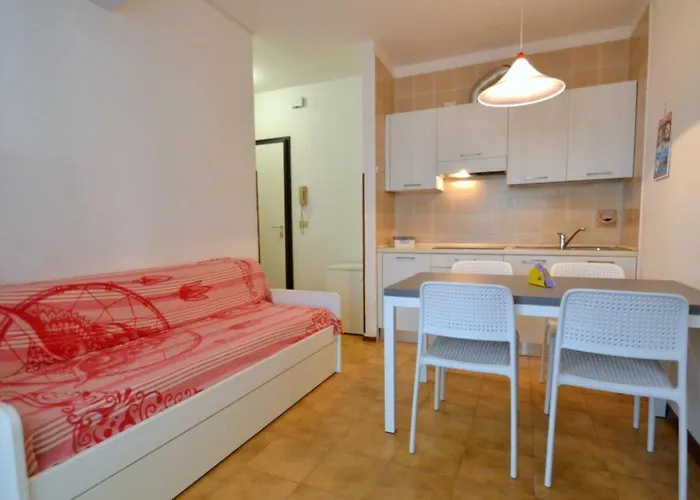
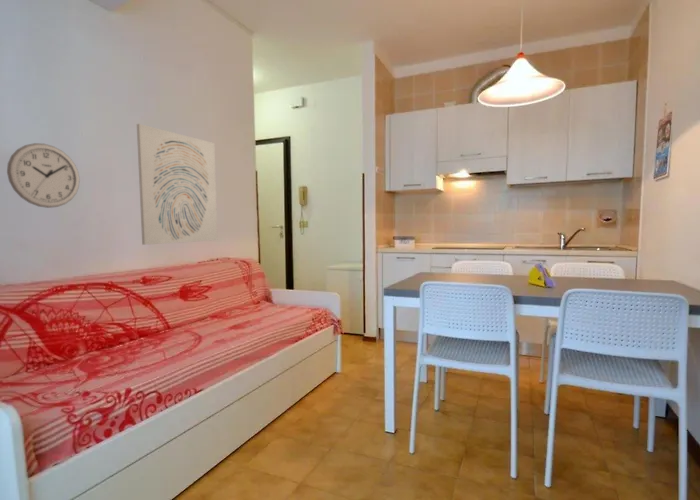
+ wall clock (46, 175)
+ wall art (181, 188)
